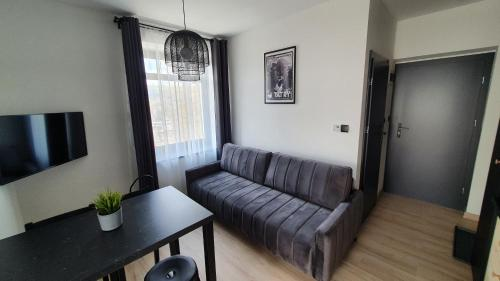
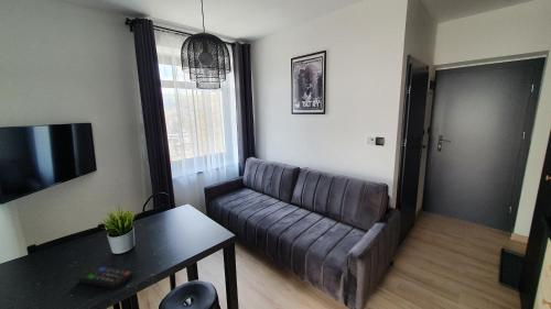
+ remote control (106, 276)
